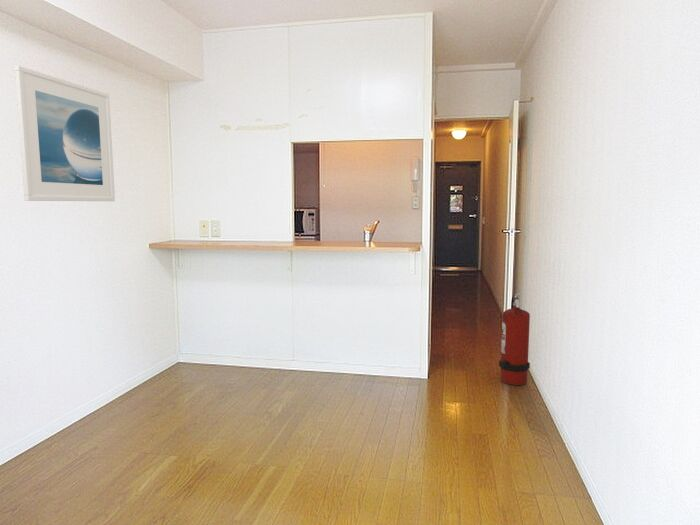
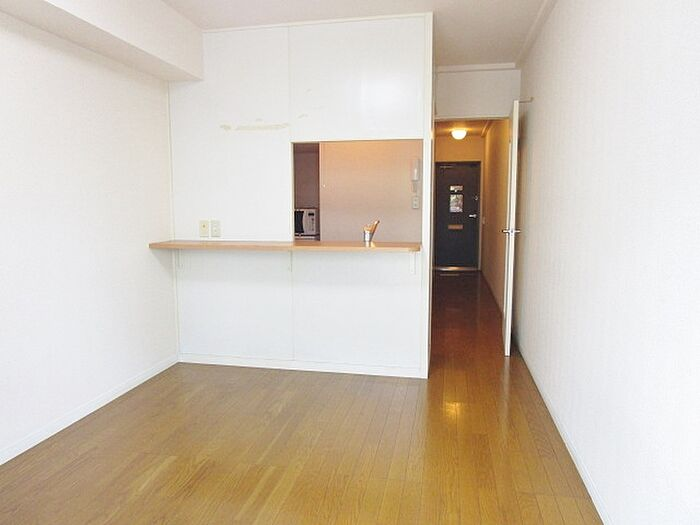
- fire extinguisher (514, 335)
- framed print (71, 141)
